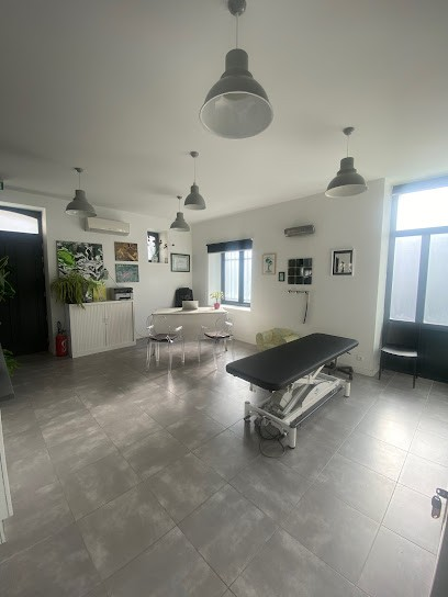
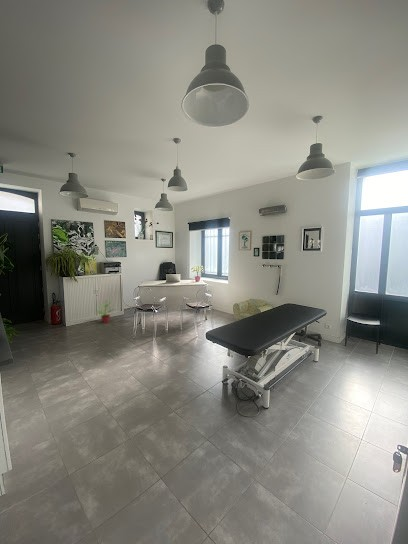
+ potted plant (105, 311)
